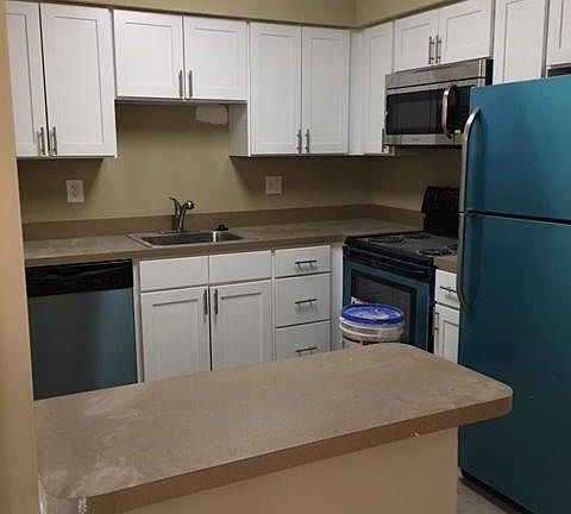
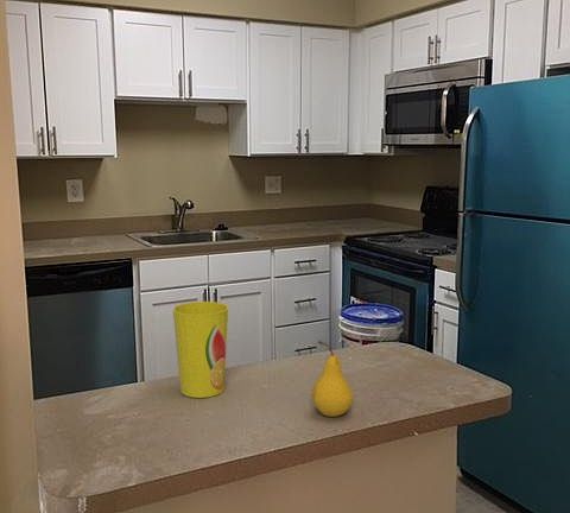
+ cup (201, 349)
+ fruit (331, 376)
